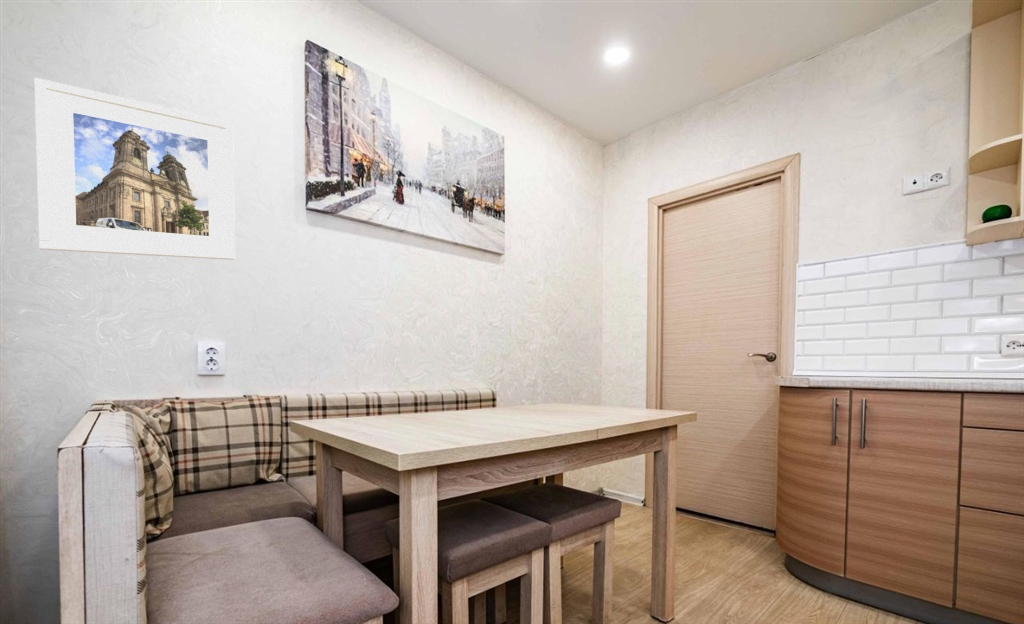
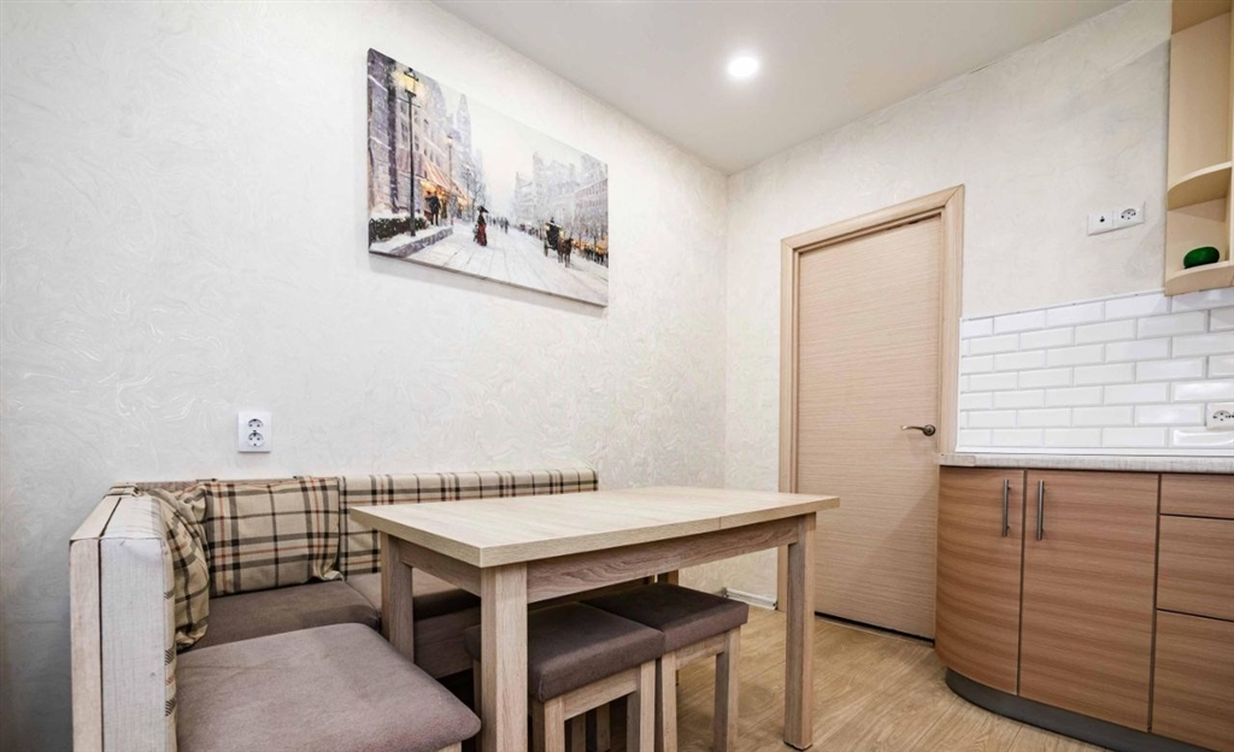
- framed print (146, 179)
